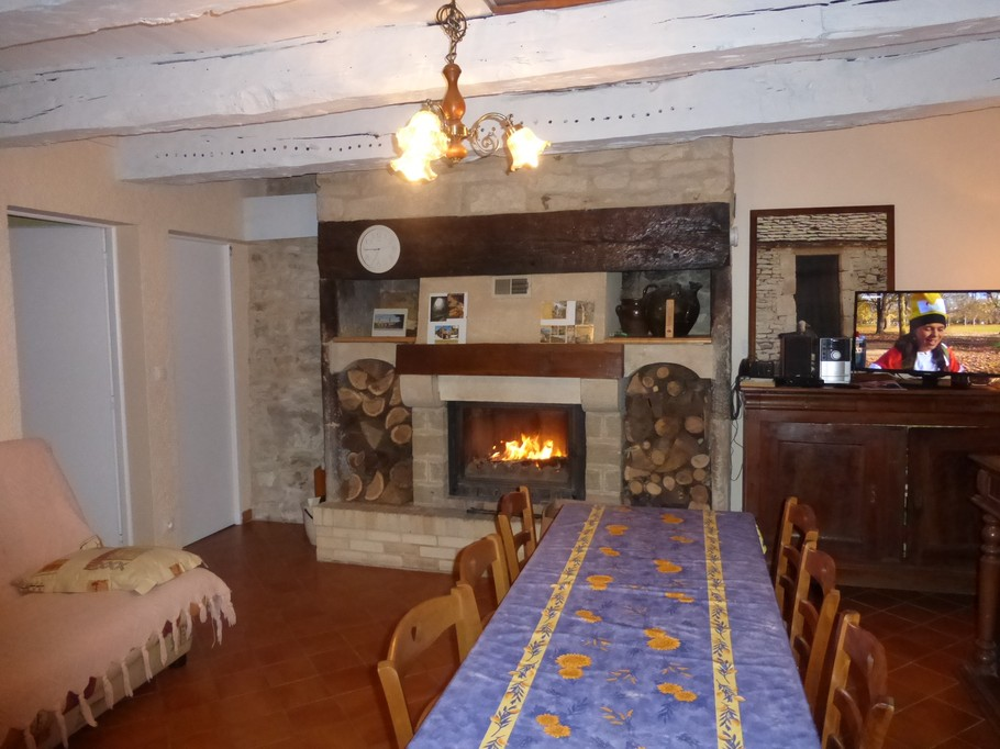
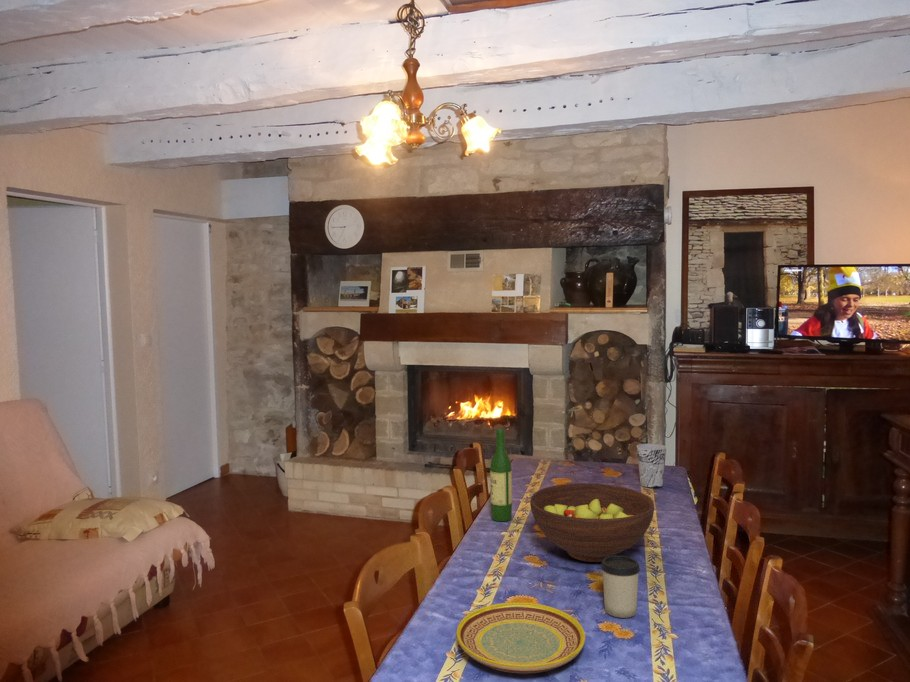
+ cup (620, 586)
+ cup (651, 465)
+ wine bottle (500, 473)
+ plate (520, 638)
+ fruit bowl (591, 527)
